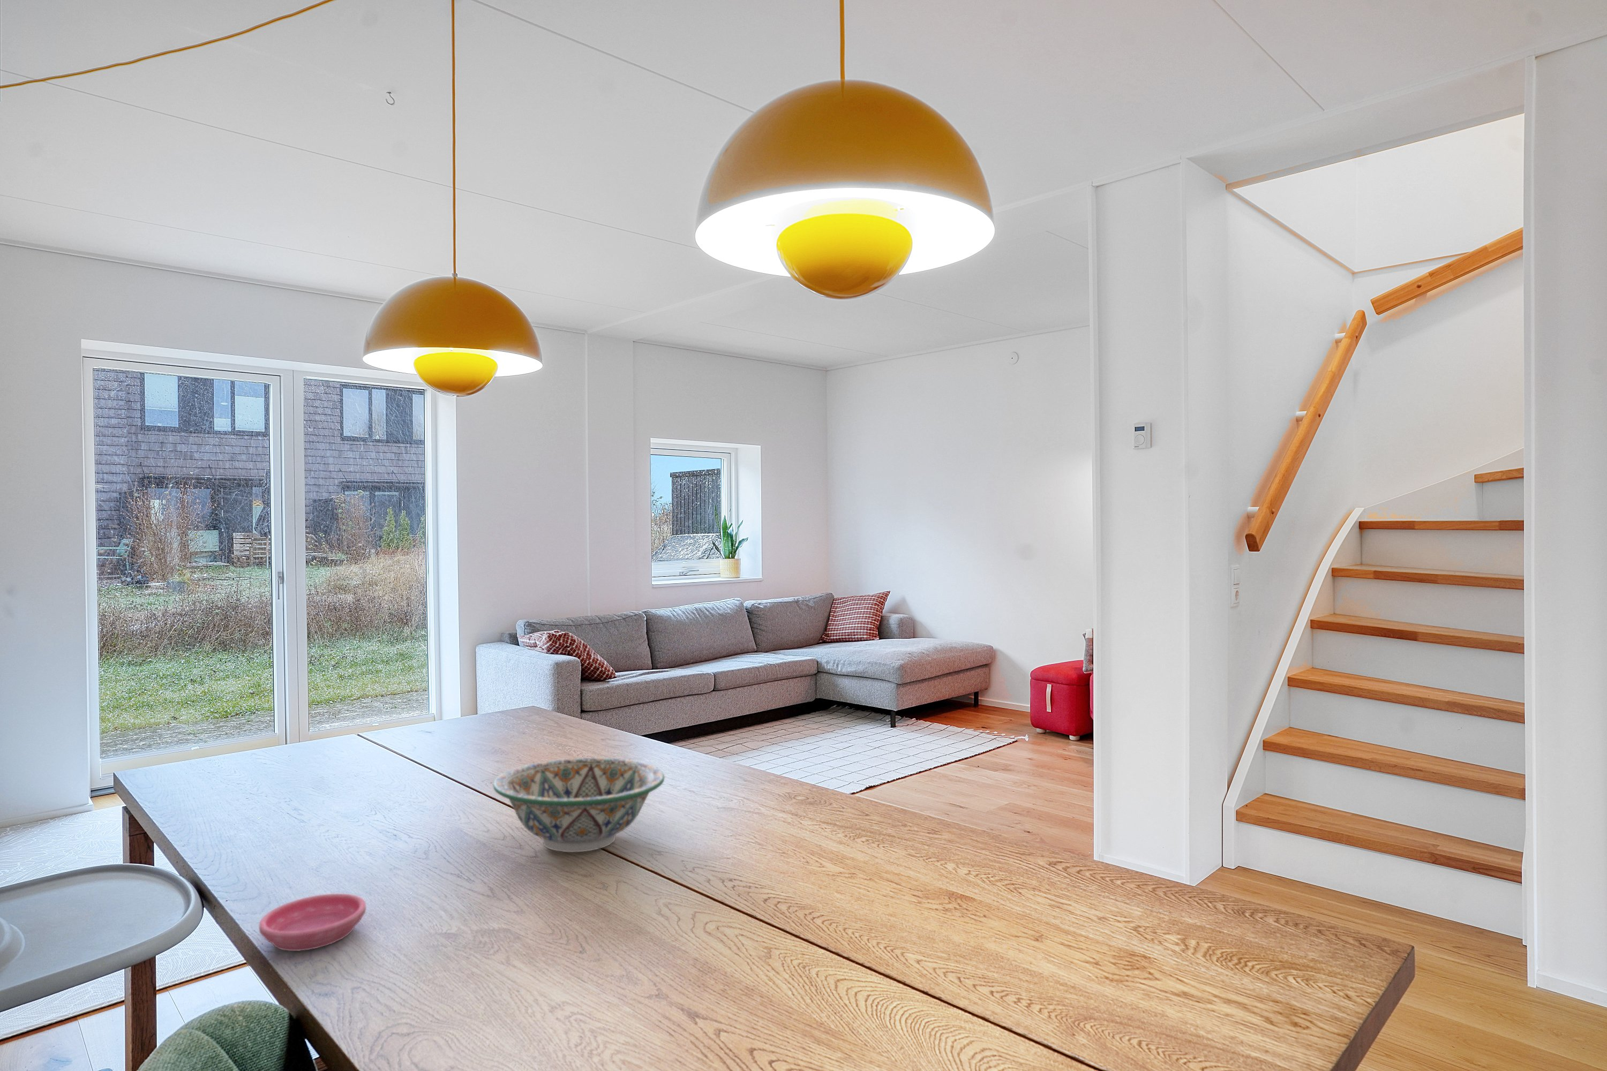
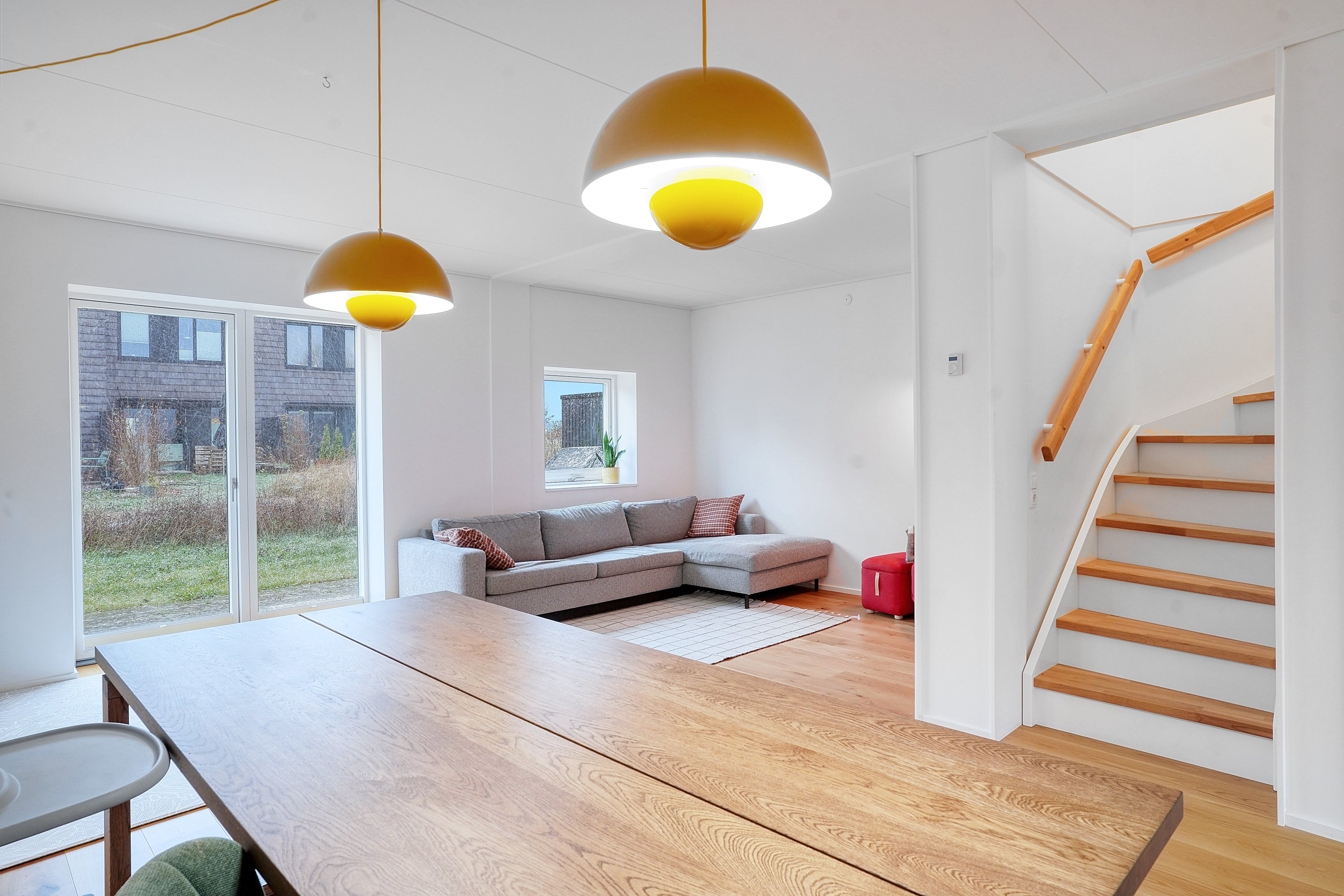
- decorative bowl (581, 808)
- saucer (314, 923)
